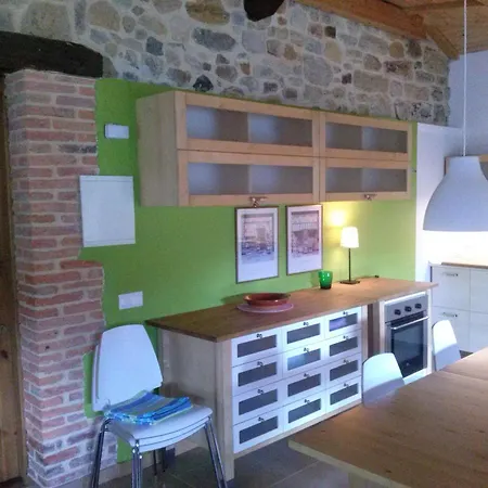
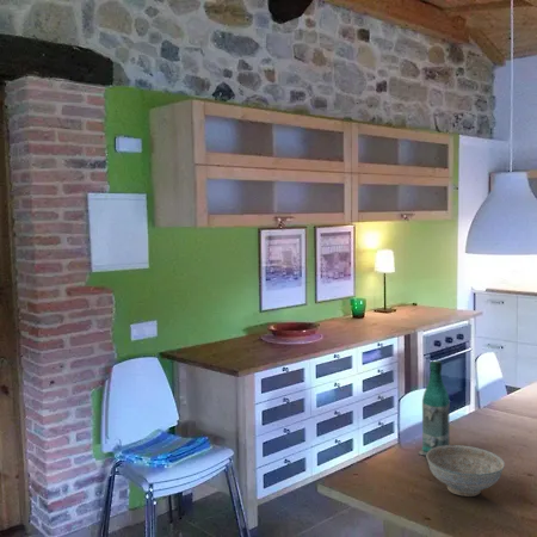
+ bottle (436, 406)
+ decorative bowl (464, 474)
